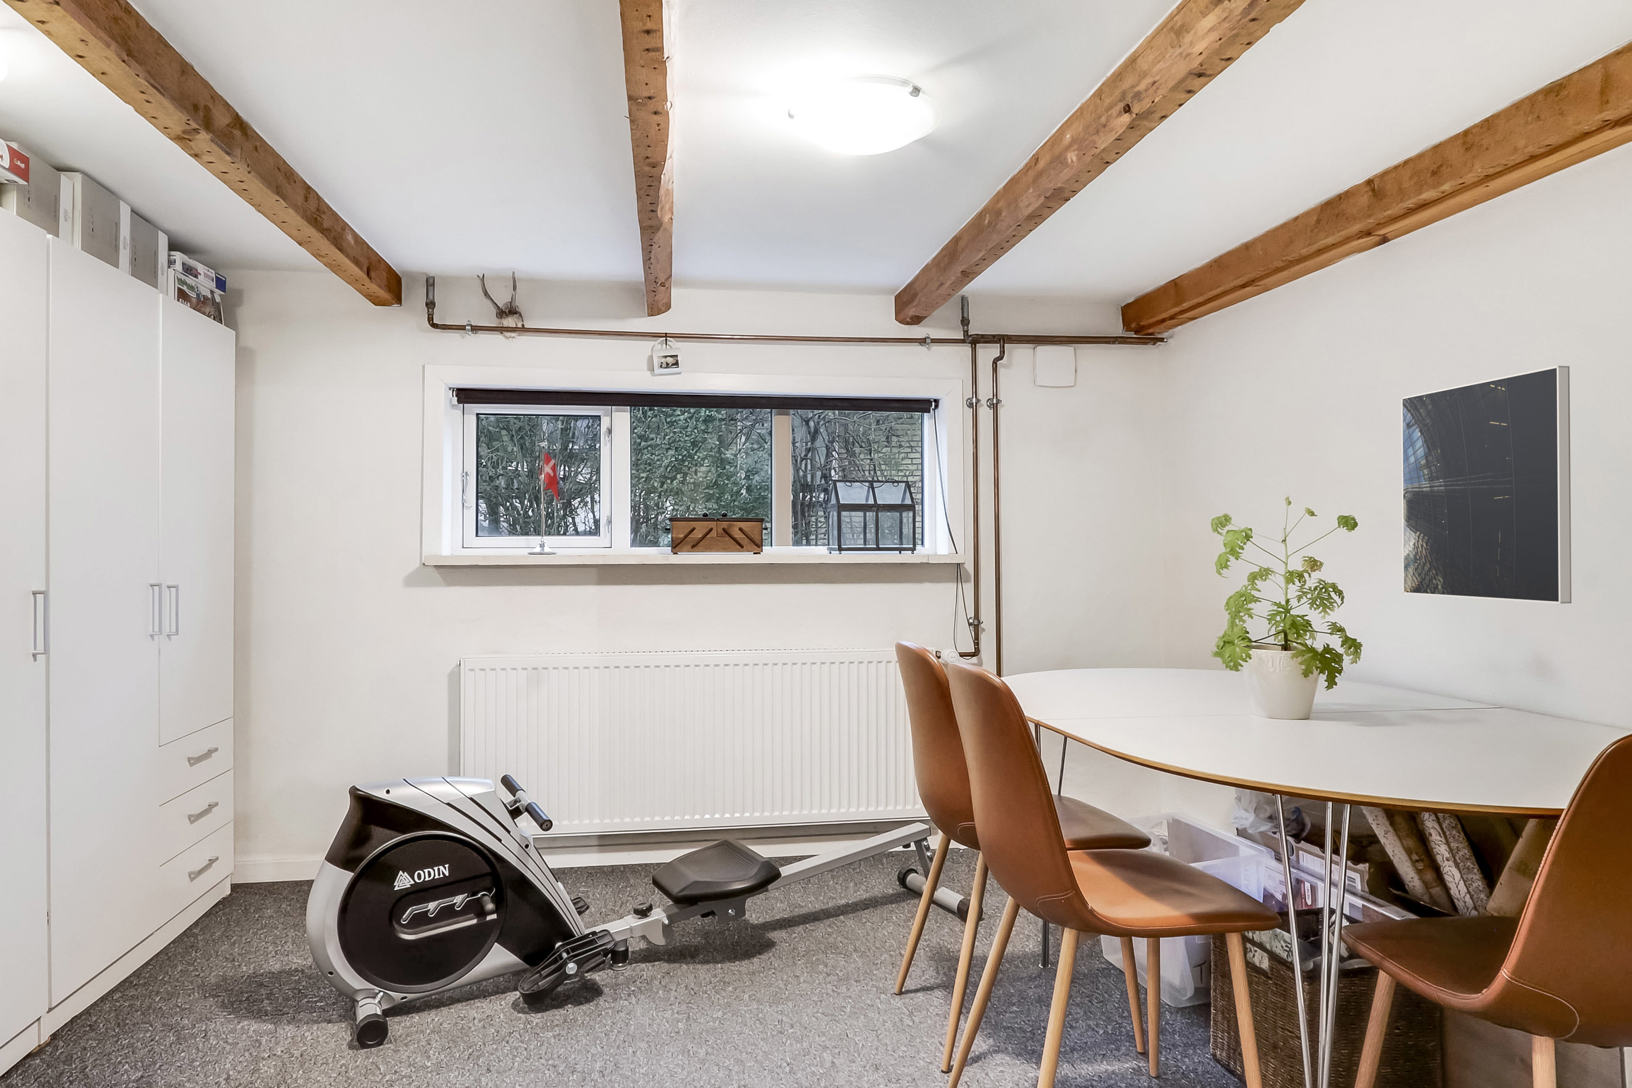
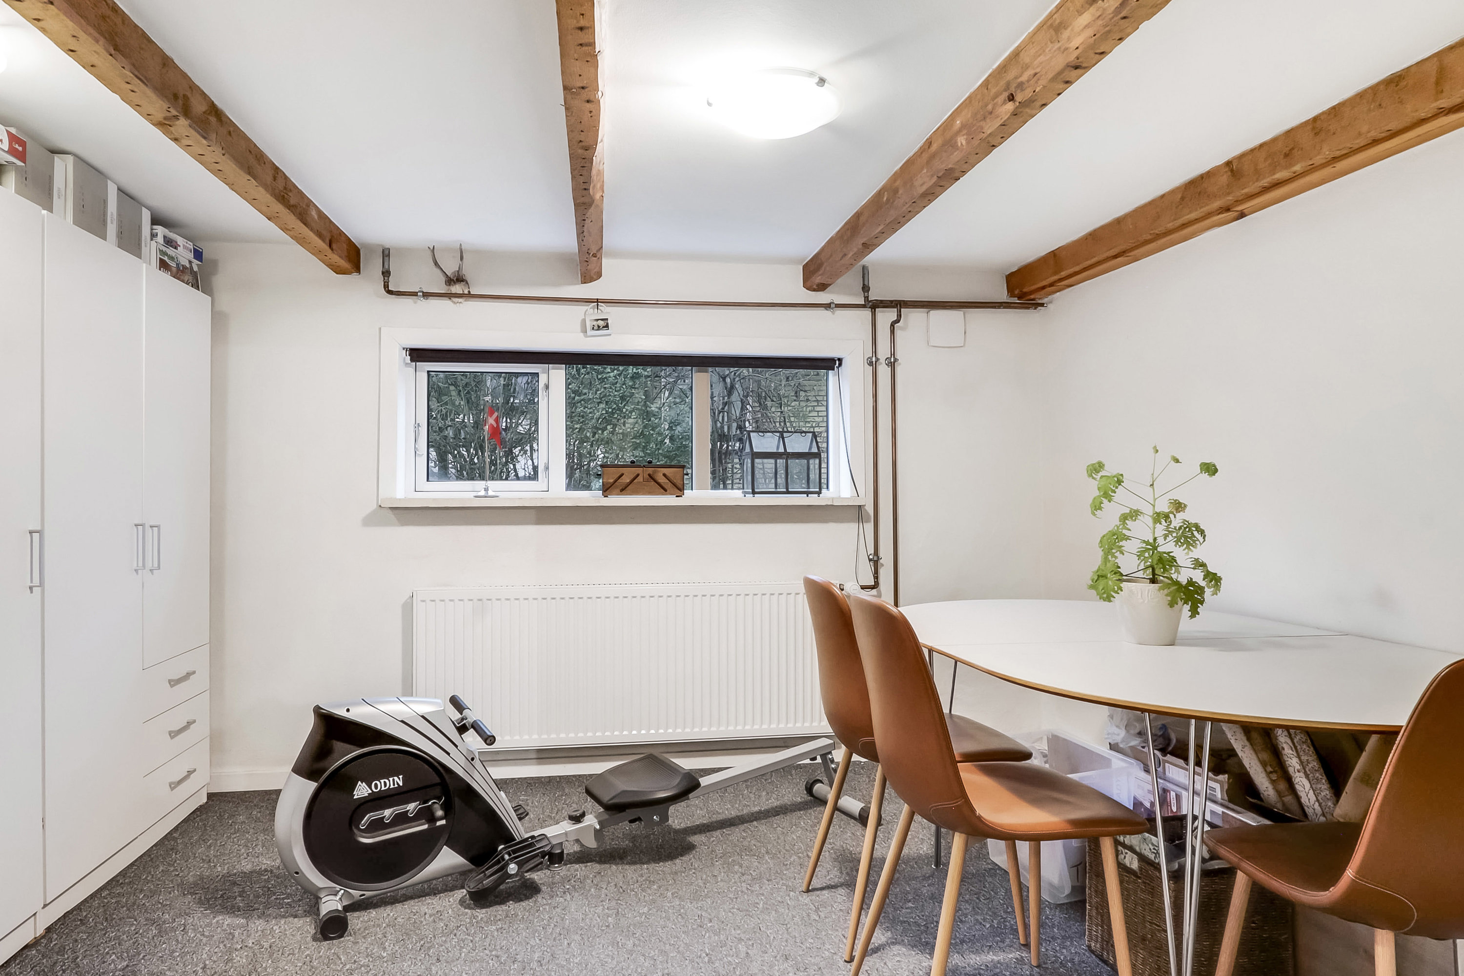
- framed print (1478, 491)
